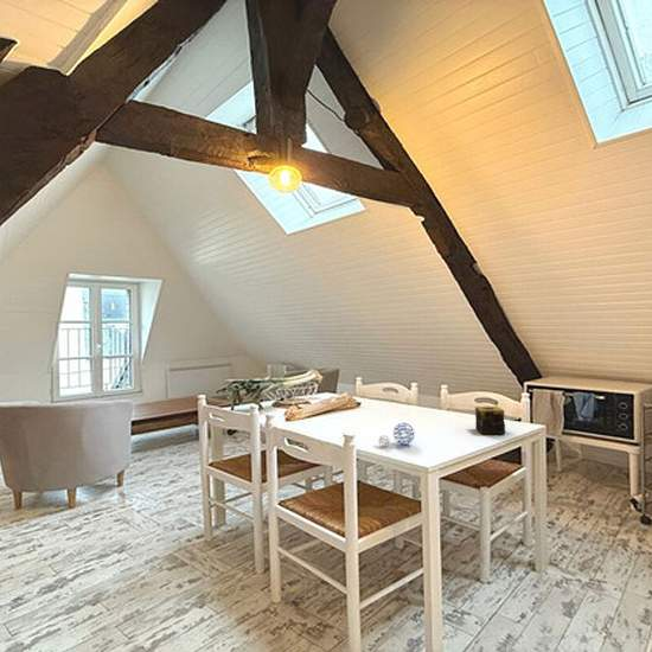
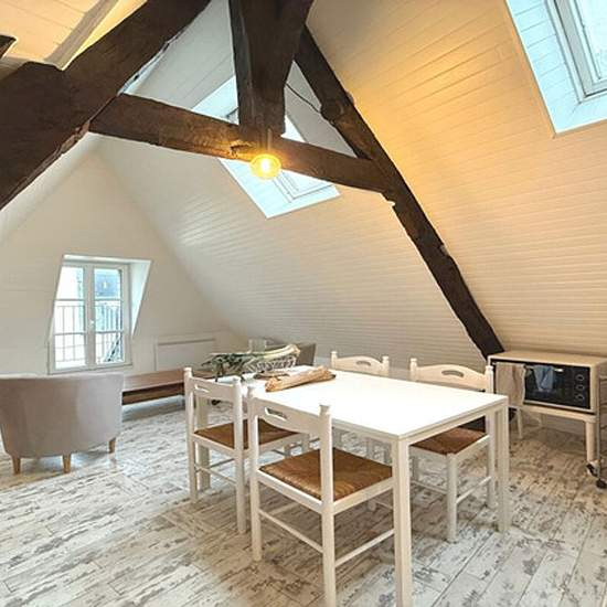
- candle (490, 420)
- decorative ball (396, 434)
